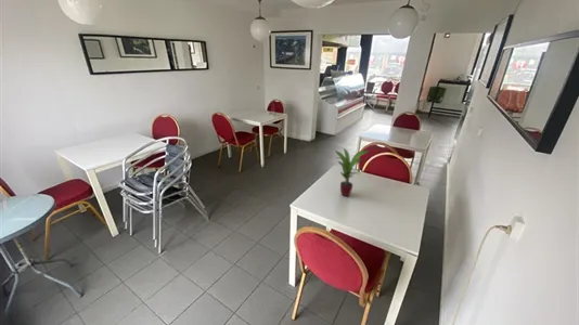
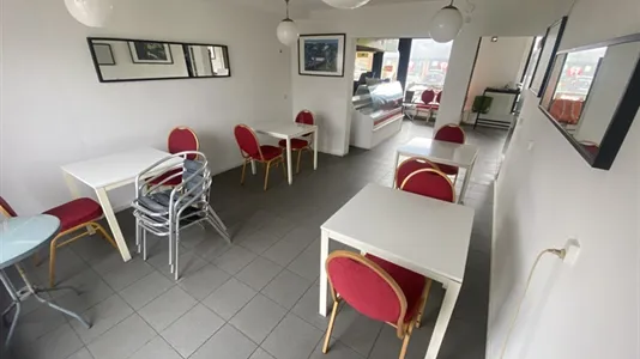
- potted plant (351, 174)
